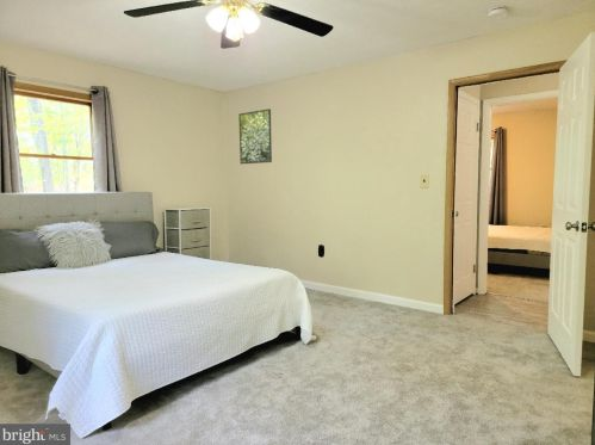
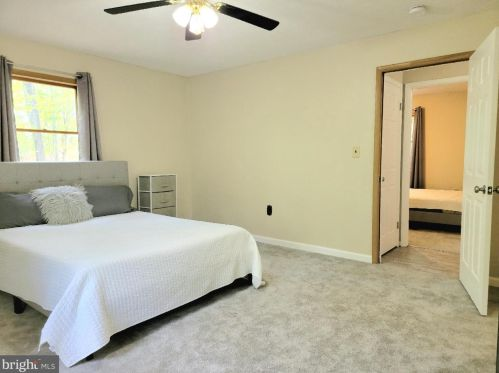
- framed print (254, 137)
